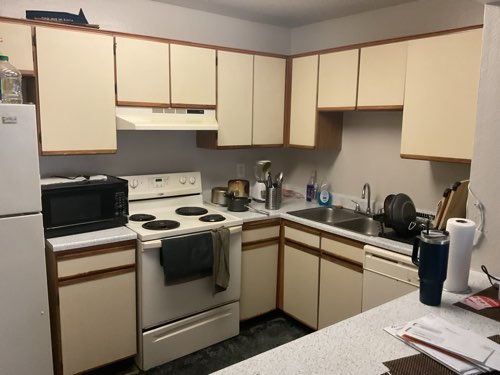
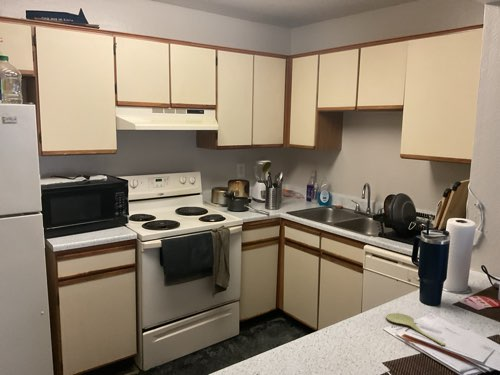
+ spoon (415, 327)
